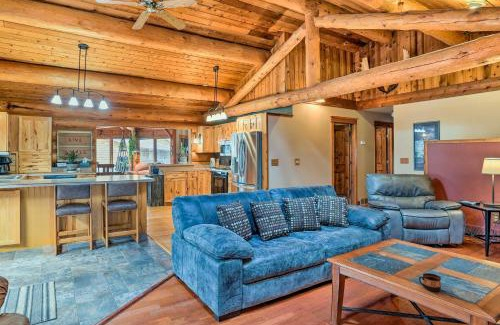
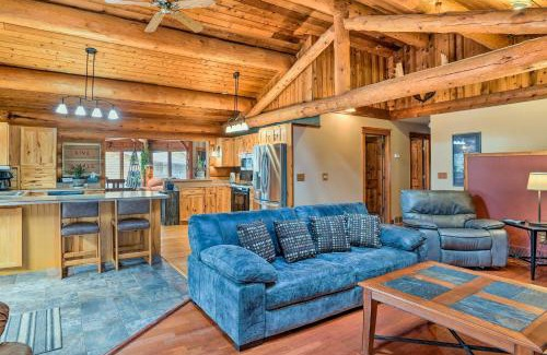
- cup (430, 282)
